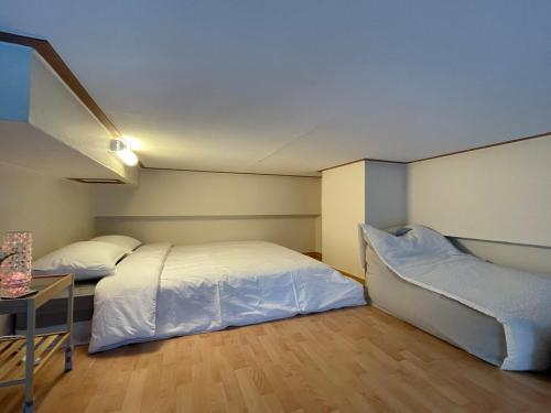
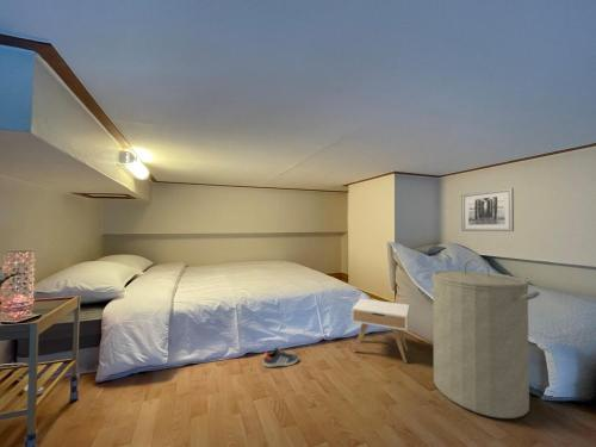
+ nightstand (380, 325)
+ laundry hamper (477, 324)
+ sneaker (281, 355)
+ wall art (485, 211)
